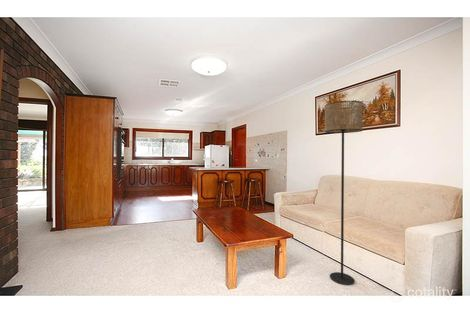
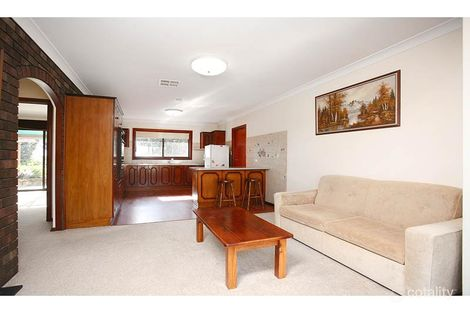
- floor lamp (342, 191)
